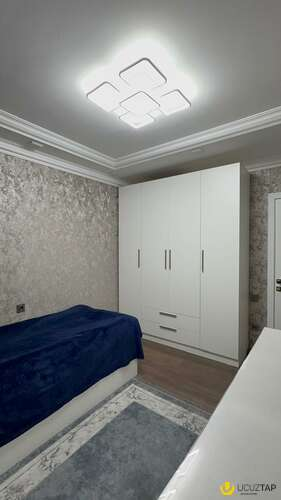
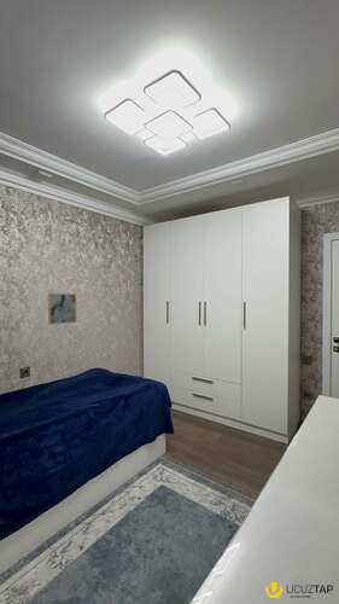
+ wall art (63, 308)
